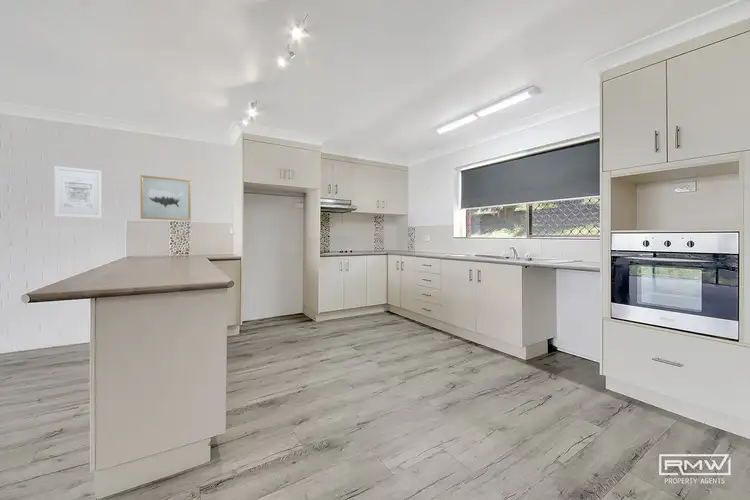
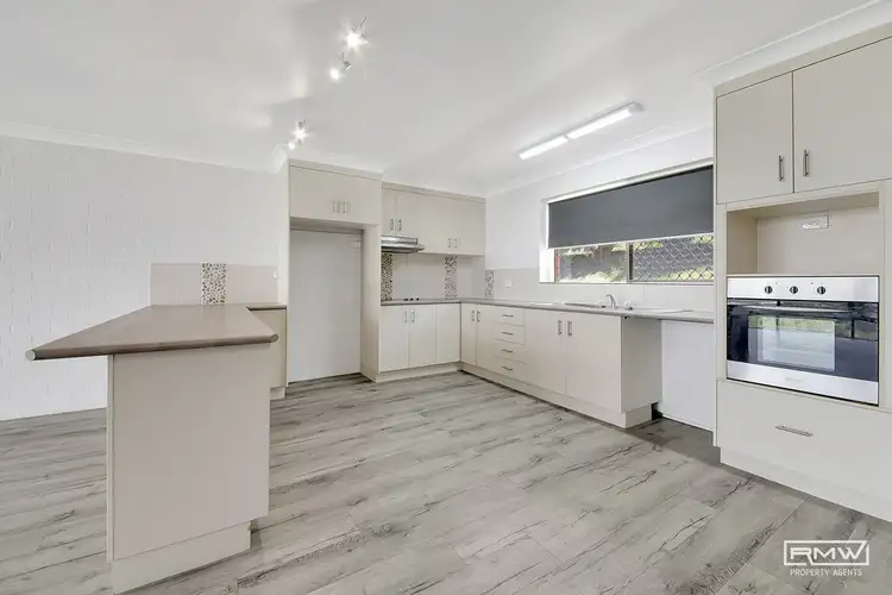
- wall art (166, 198)
- wall art (78, 192)
